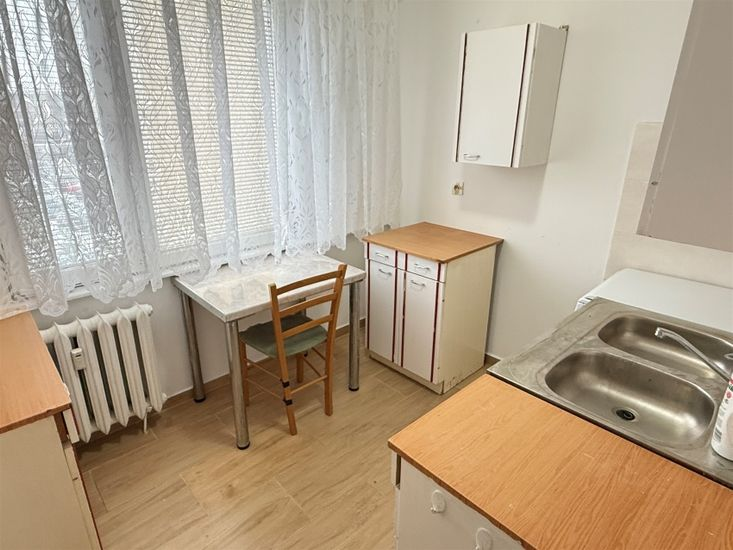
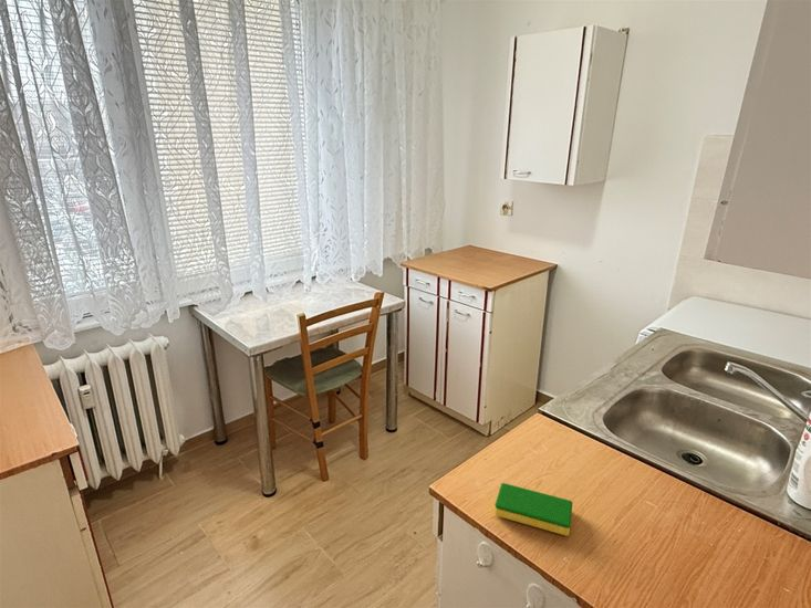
+ dish sponge (533, 507)
